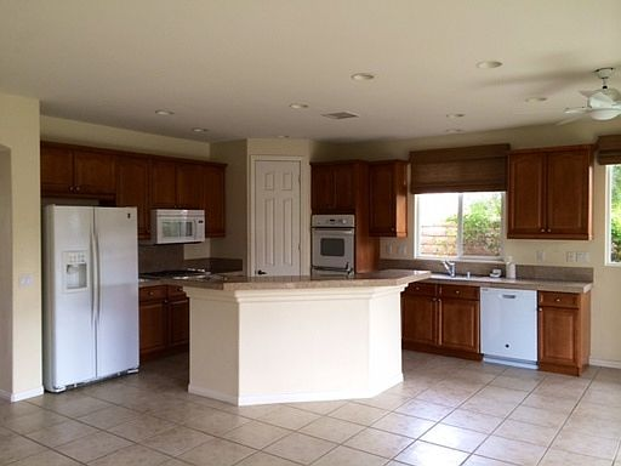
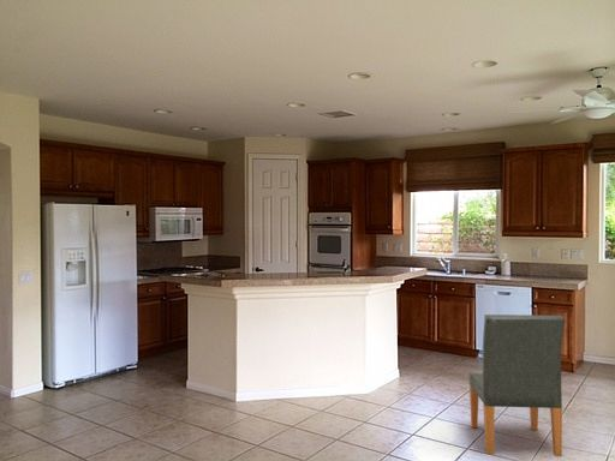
+ dining chair (513, 375)
